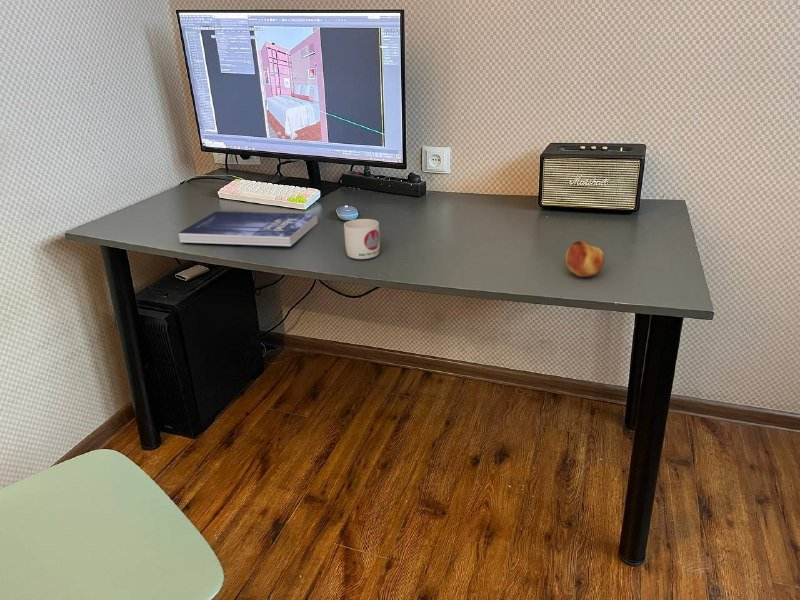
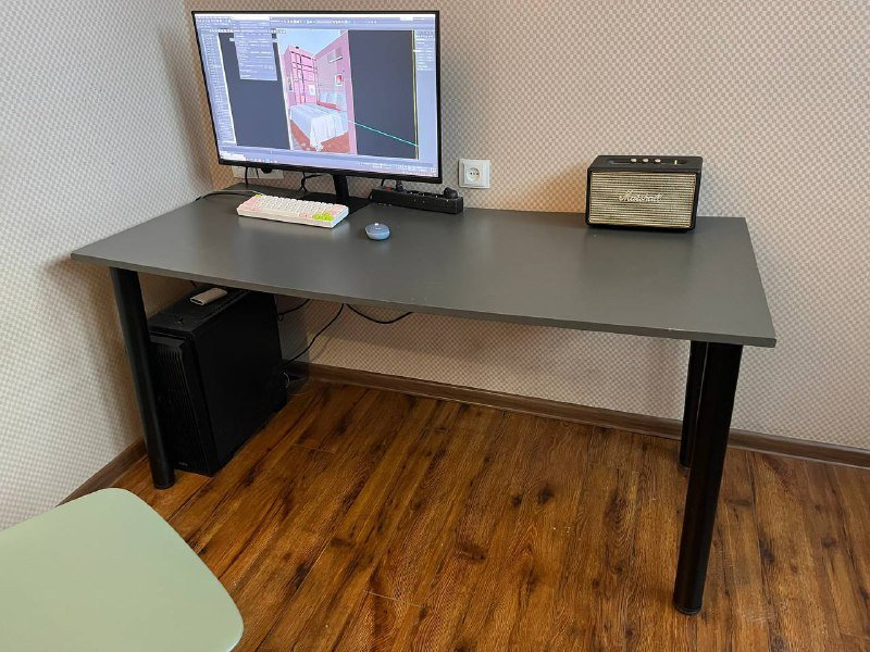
- book (250, 227)
- fruit (584, 258)
- mug (365, 237)
